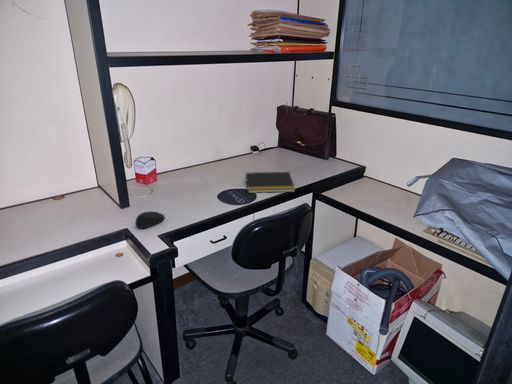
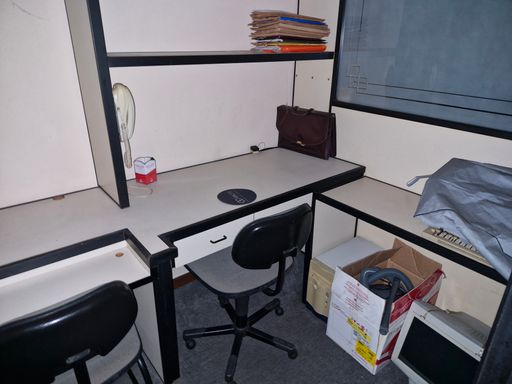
- notepad (269, 181)
- computer mouse (149, 217)
